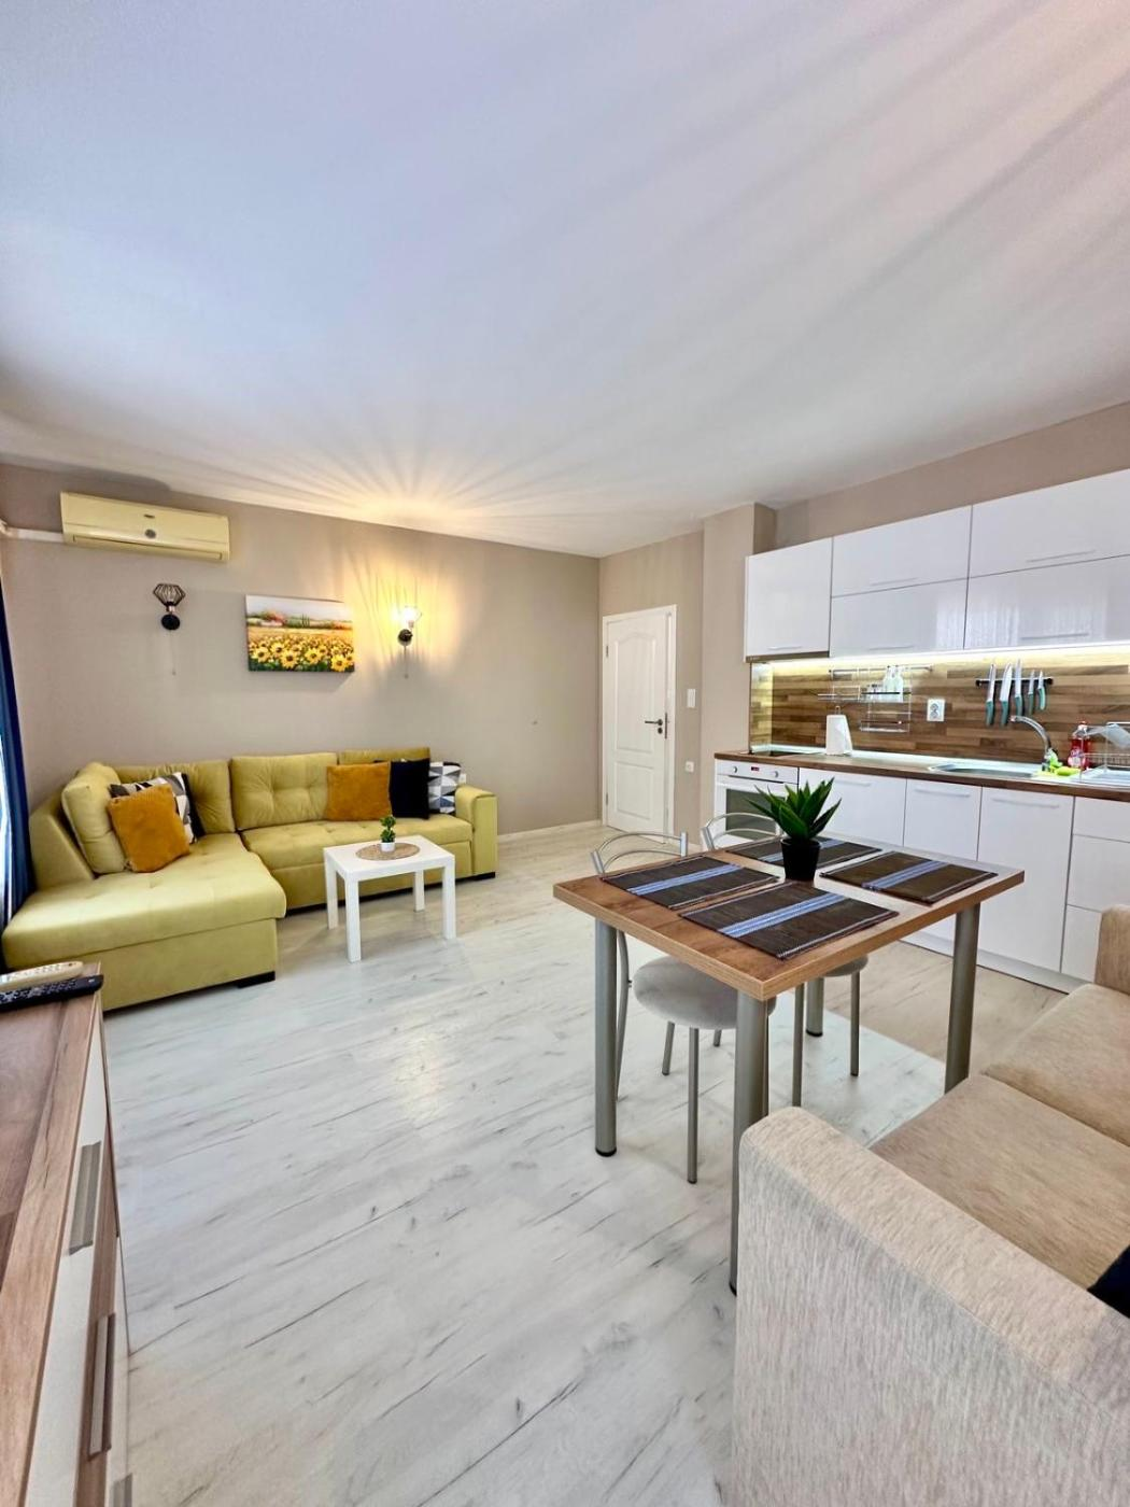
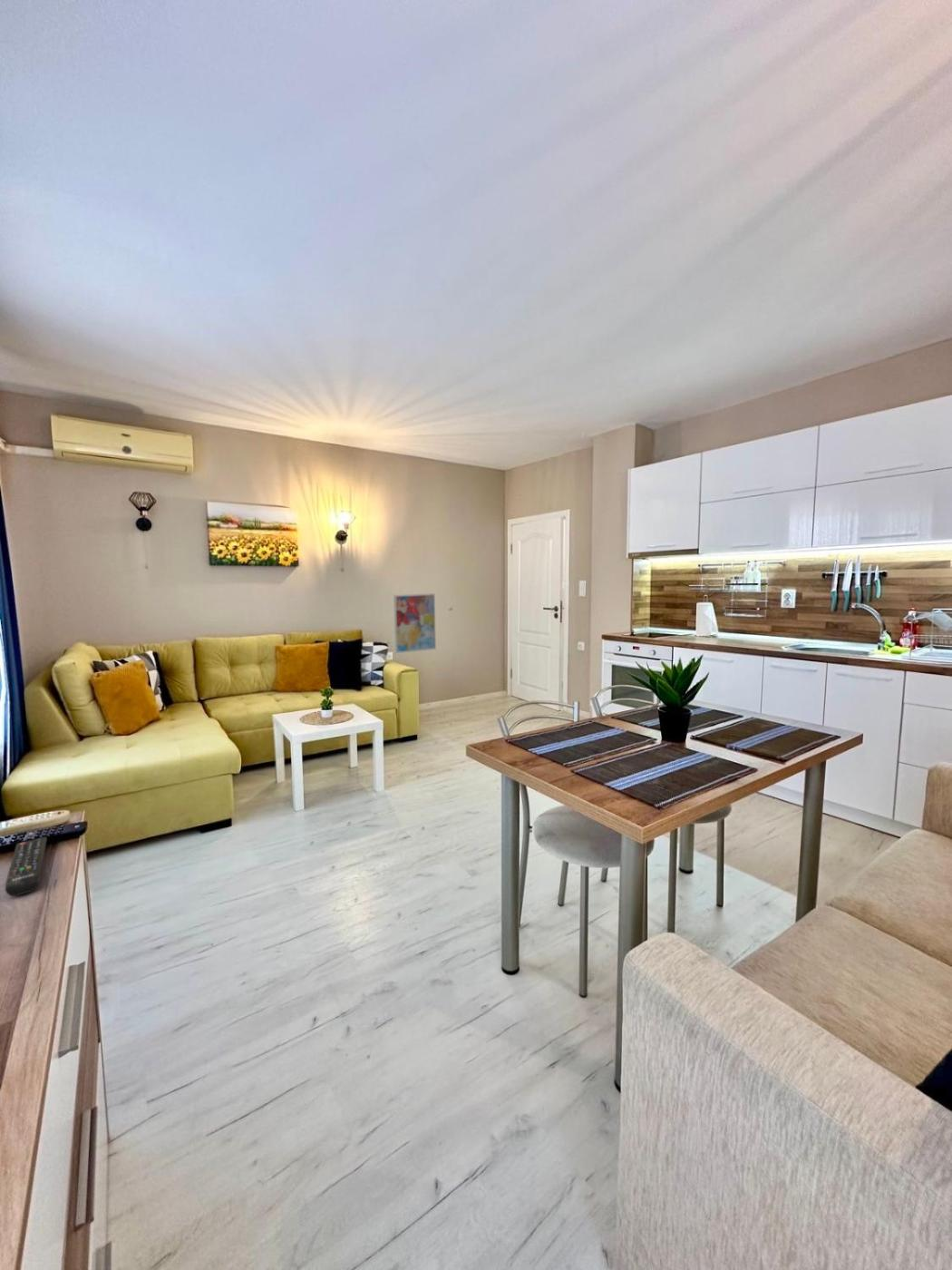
+ remote control (27, 863)
+ wall art (415, 622)
